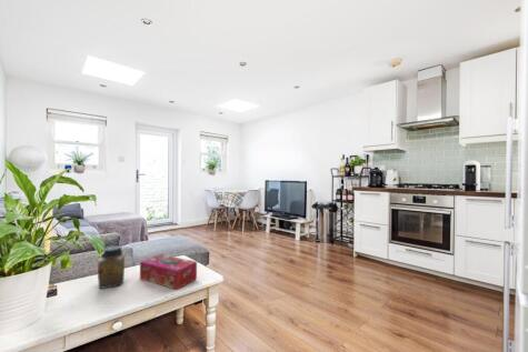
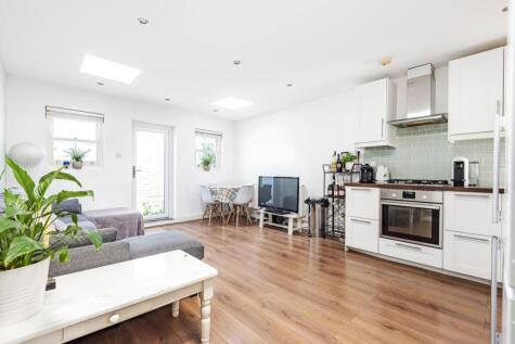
- tissue box (168, 270)
- jar (111, 265)
